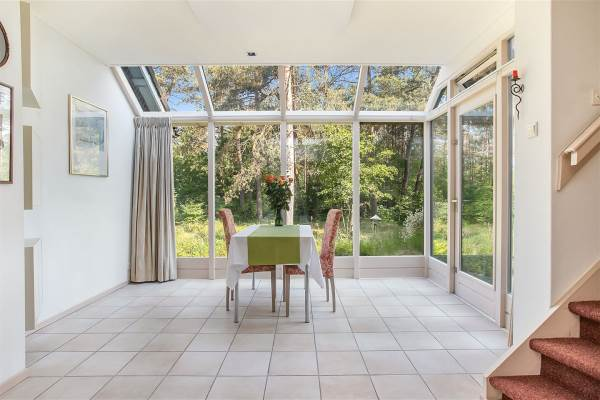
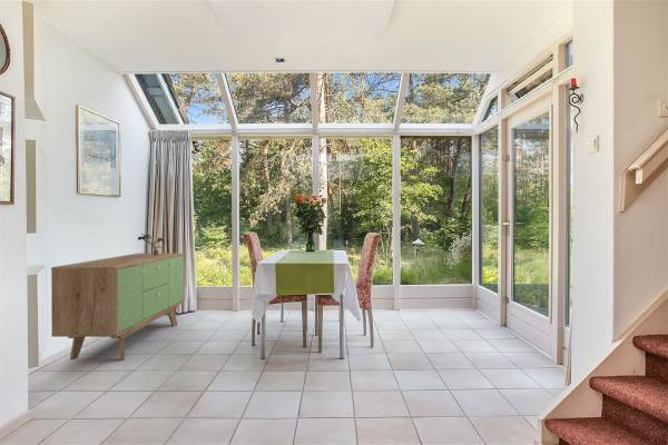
+ sideboard (130, 299)
+ potted plant (150, 244)
